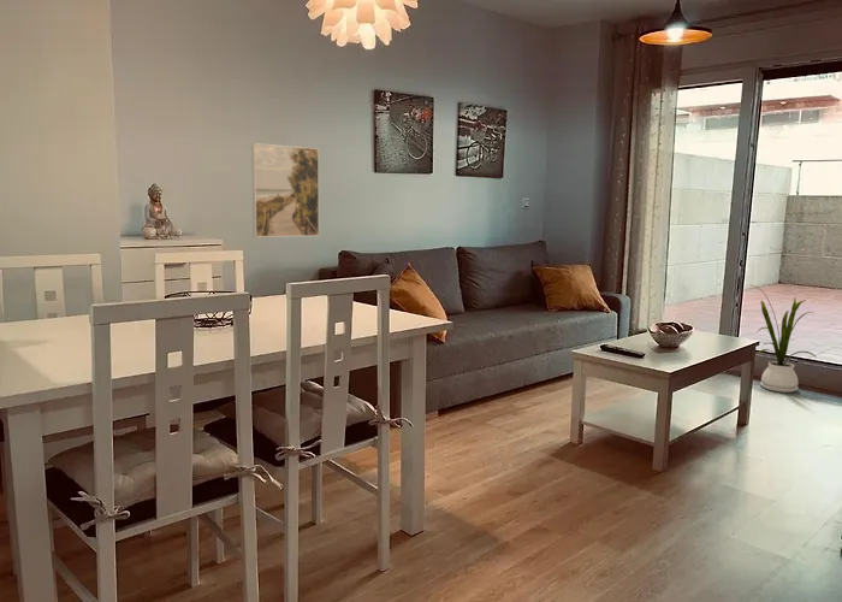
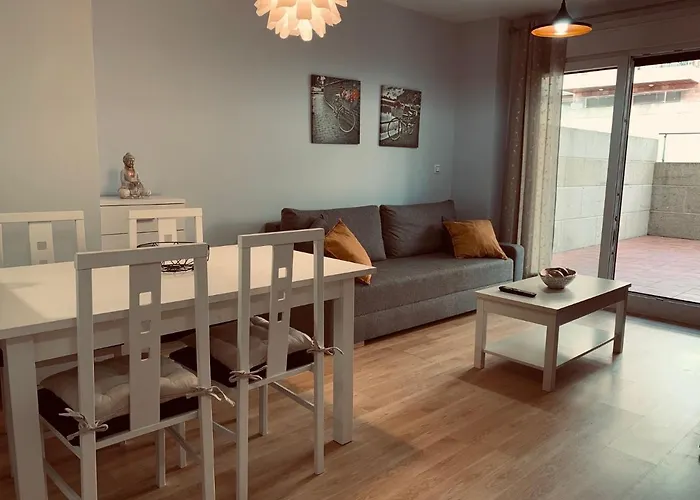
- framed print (286, 191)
- house plant (778, 336)
